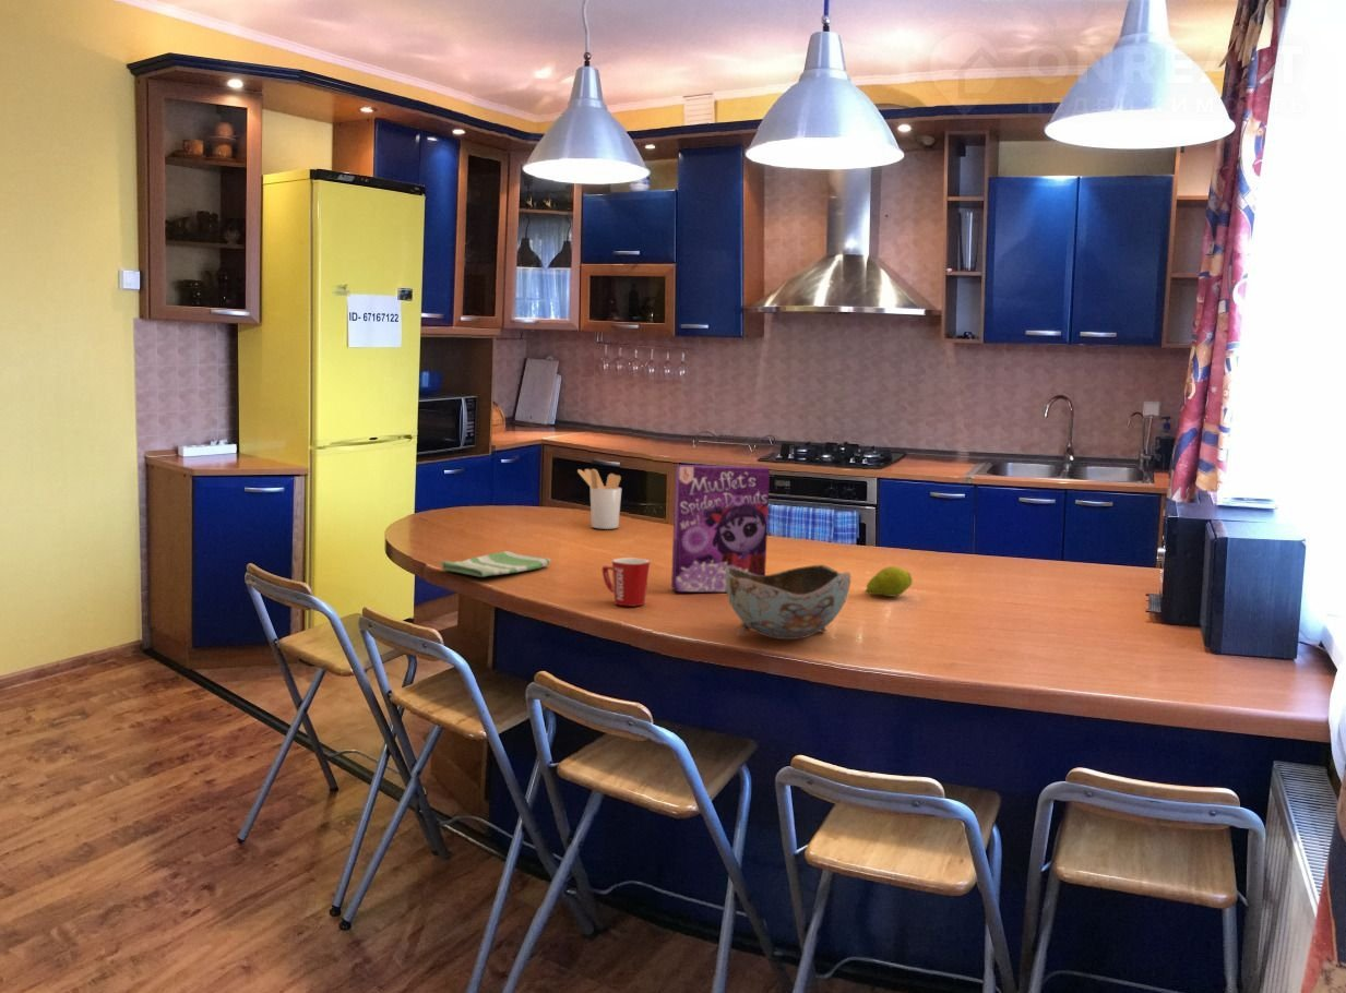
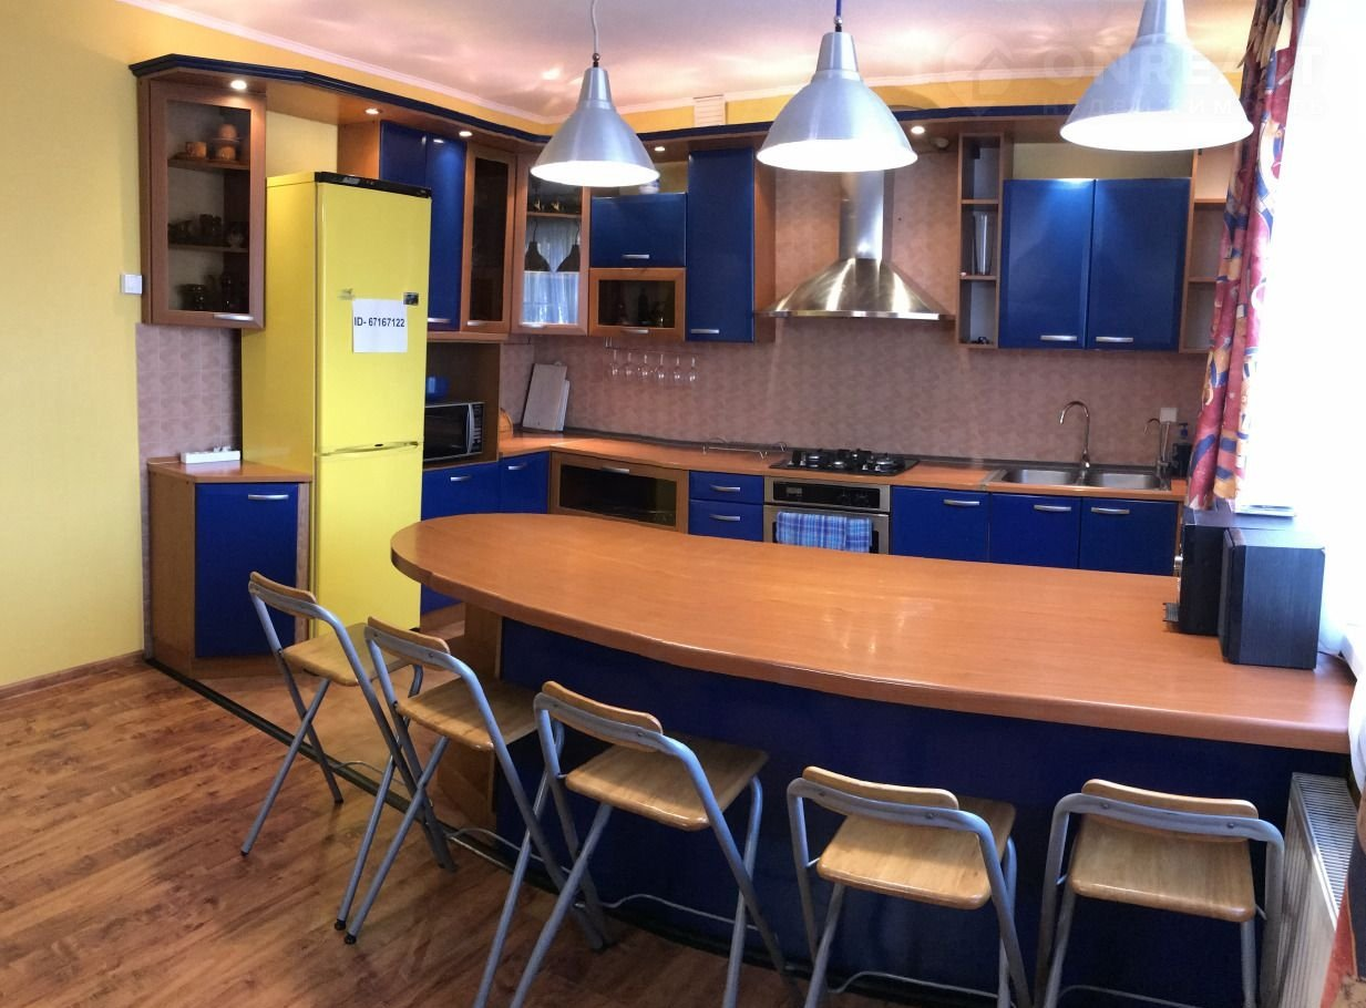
- cereal box (719, 527)
- bowl (787, 600)
- fruit (886, 579)
- dish towel (496, 563)
- utensil holder (599, 496)
- mug (623, 581)
